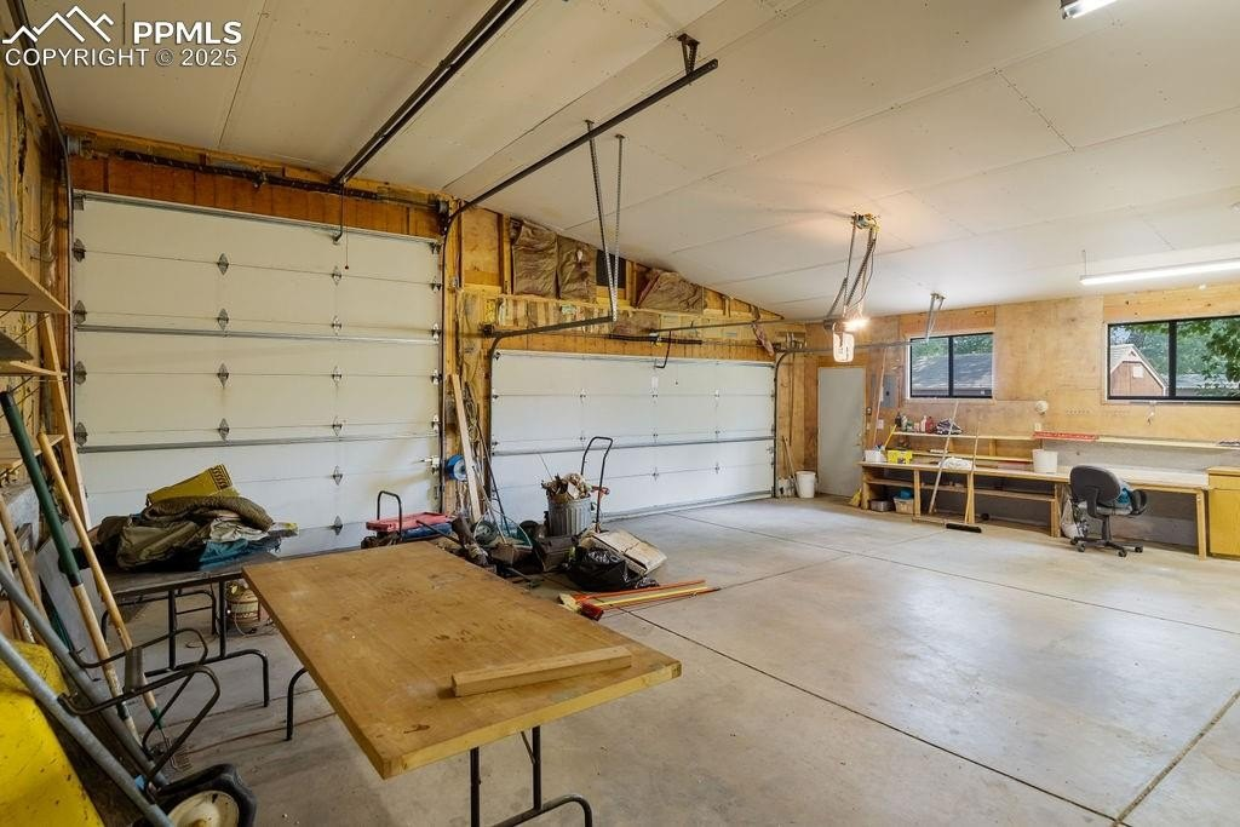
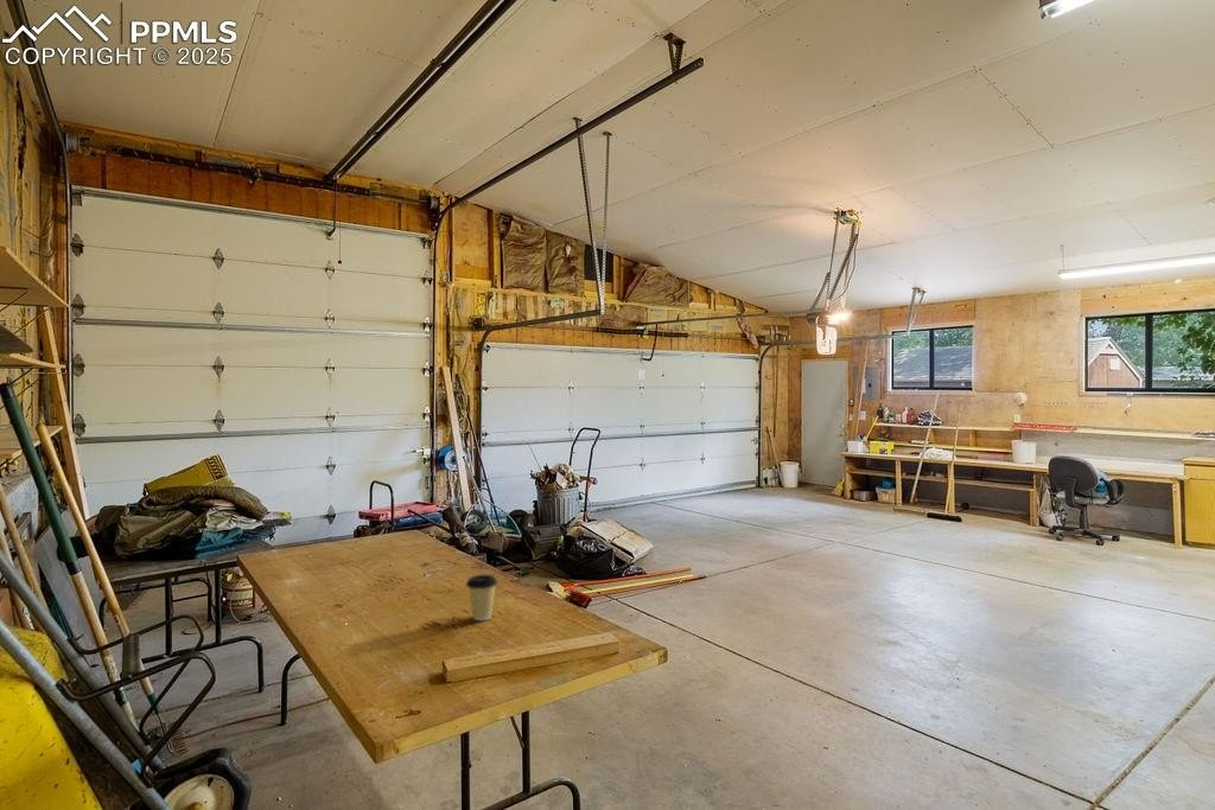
+ coffee cup (482, 597)
